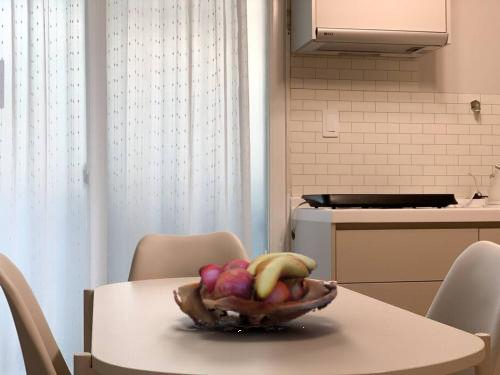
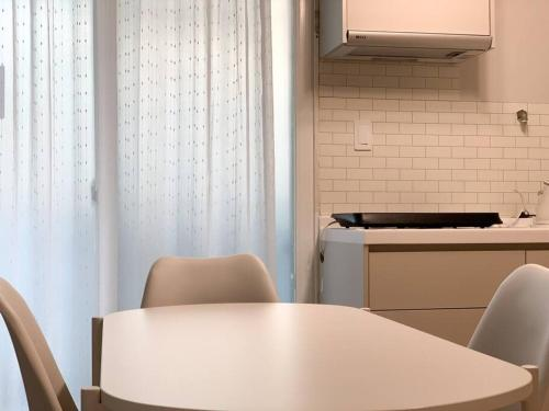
- fruit basket (256, 288)
